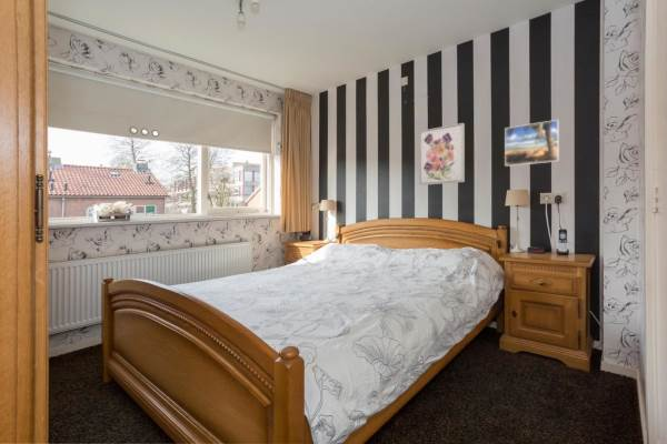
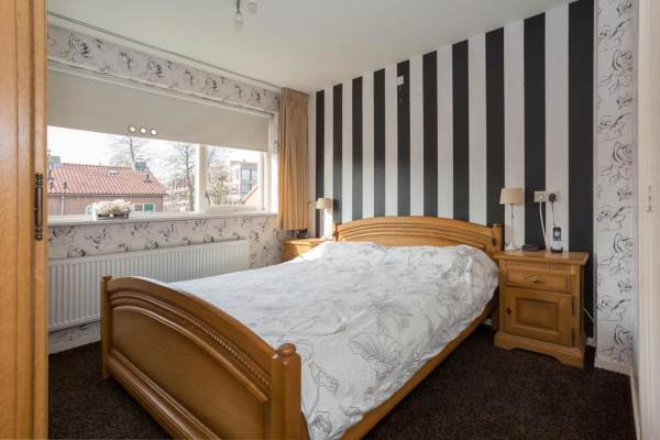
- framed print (530, 143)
- wall art (440, 155)
